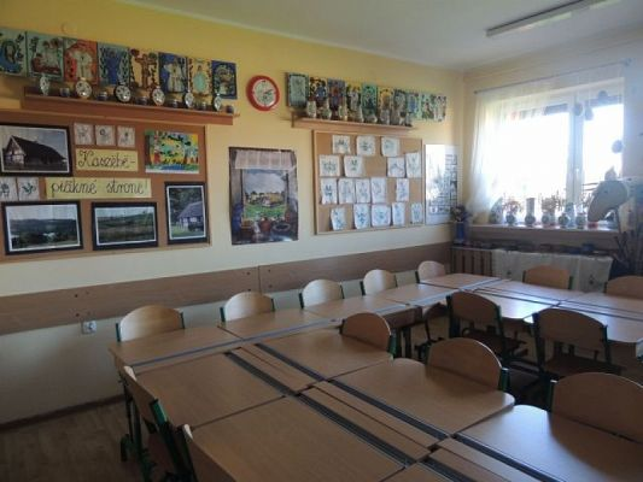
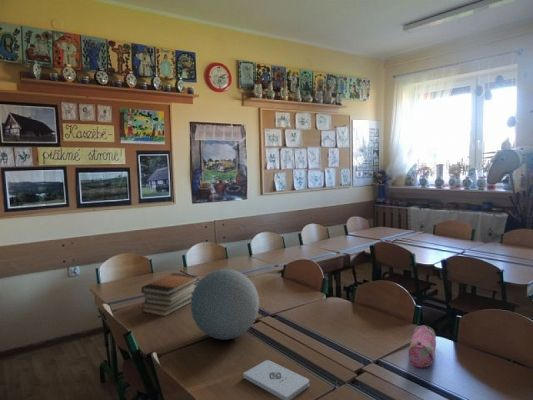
+ decorative orb (225, 303)
+ book stack (170, 293)
+ notepad (276, 378)
+ pencil case (422, 344)
